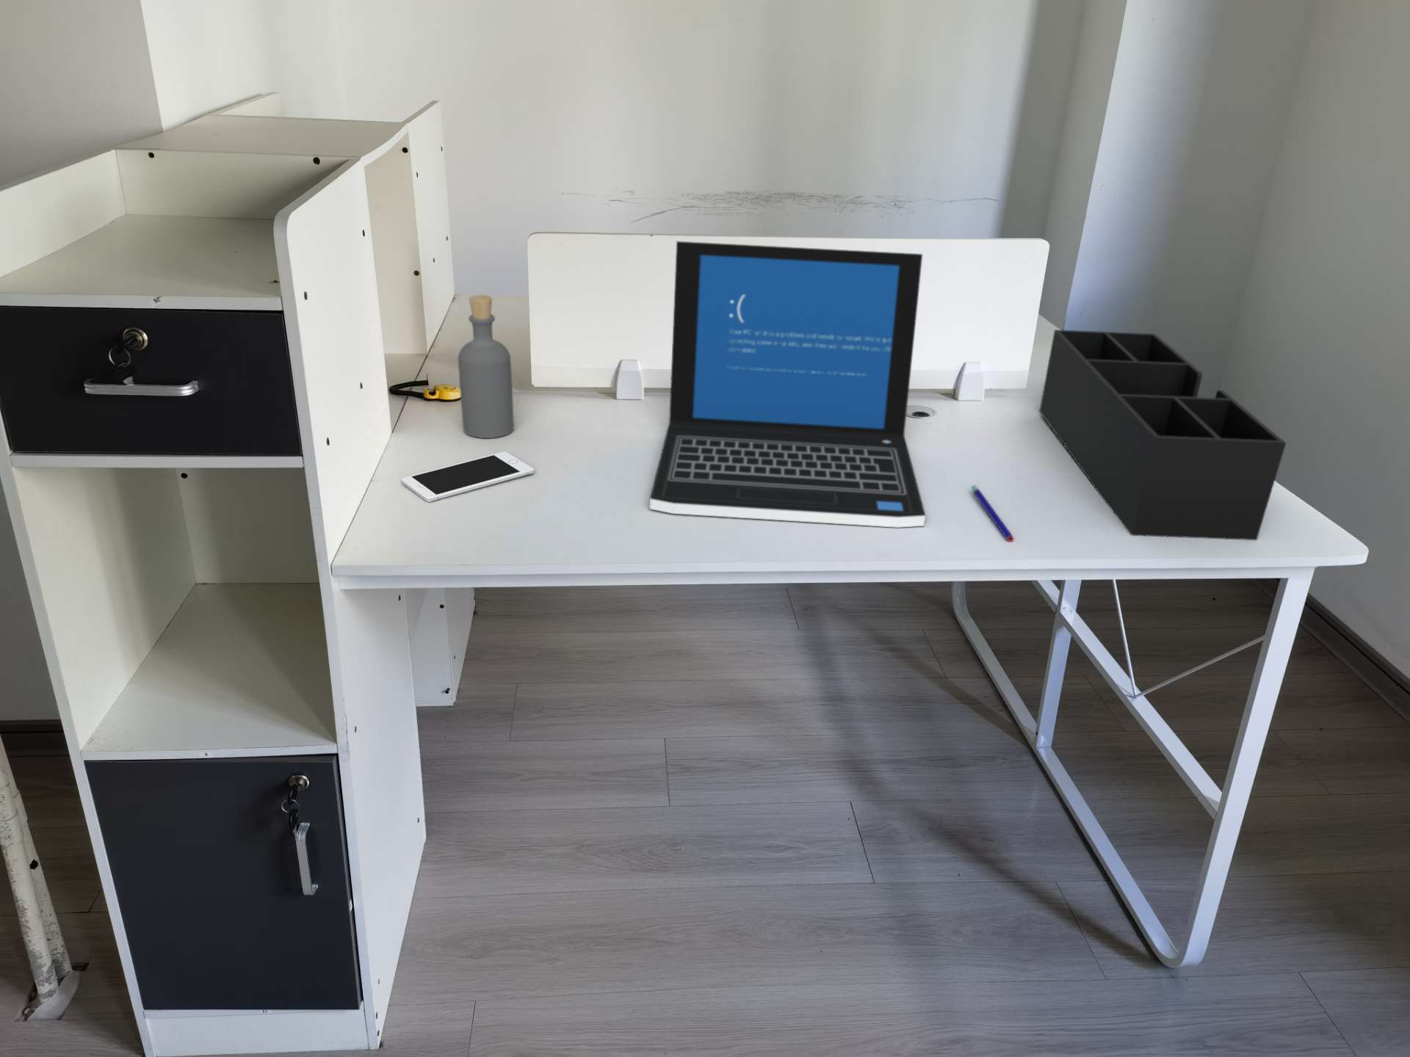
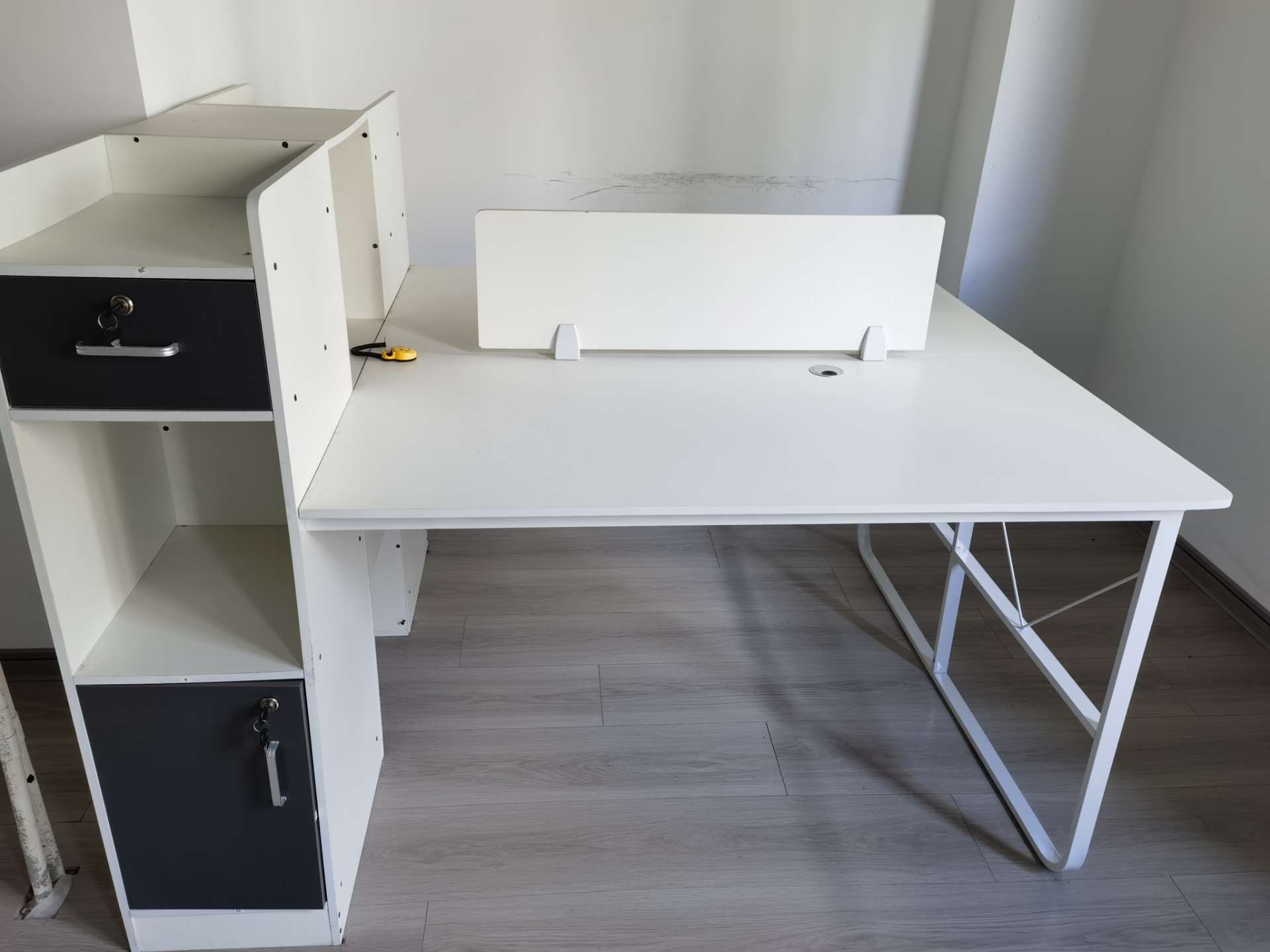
- cell phone (469, 475)
- pen (990, 512)
- bottle (485, 365)
- laptop (793, 375)
- desk organizer (1145, 424)
